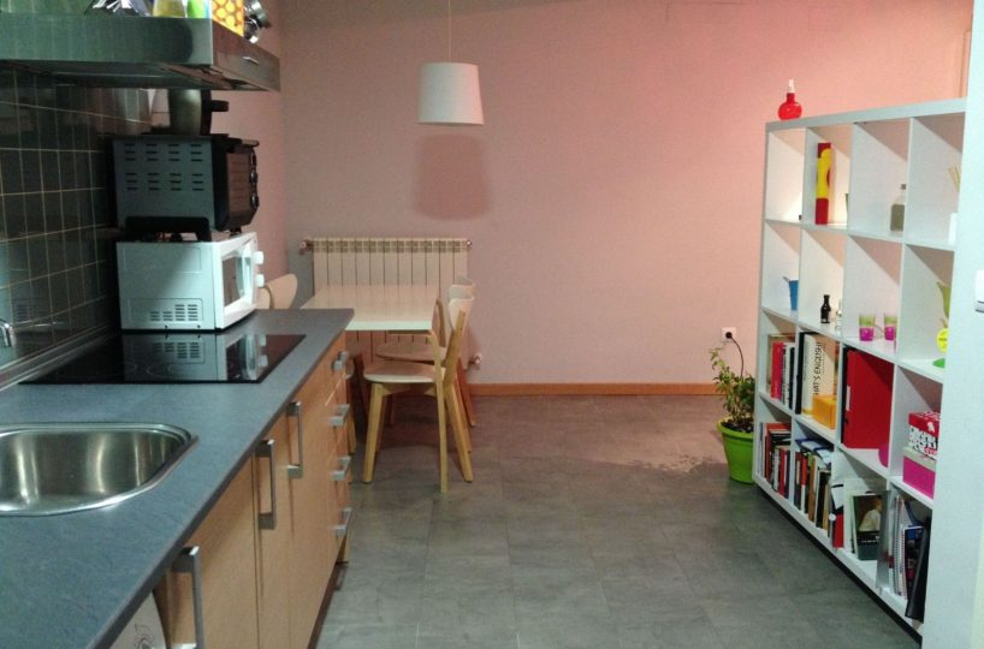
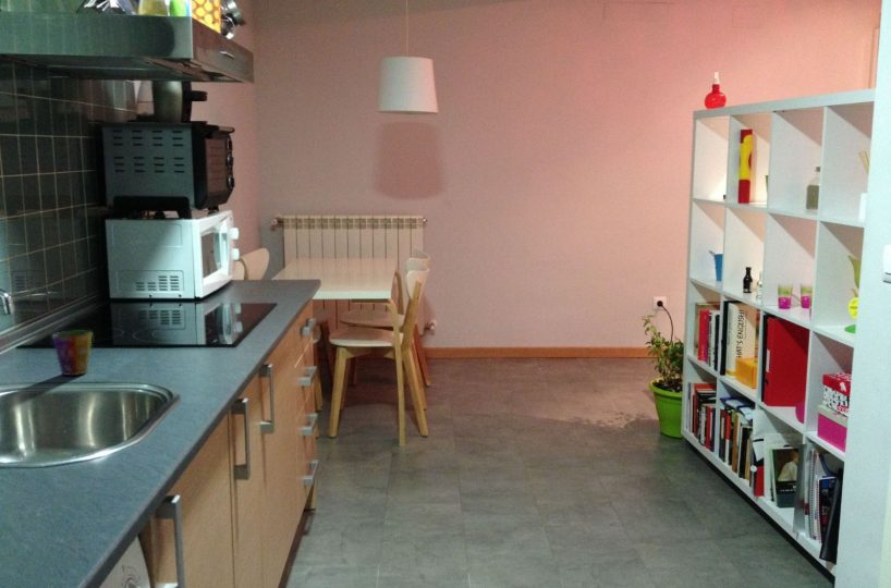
+ cup (72, 354)
